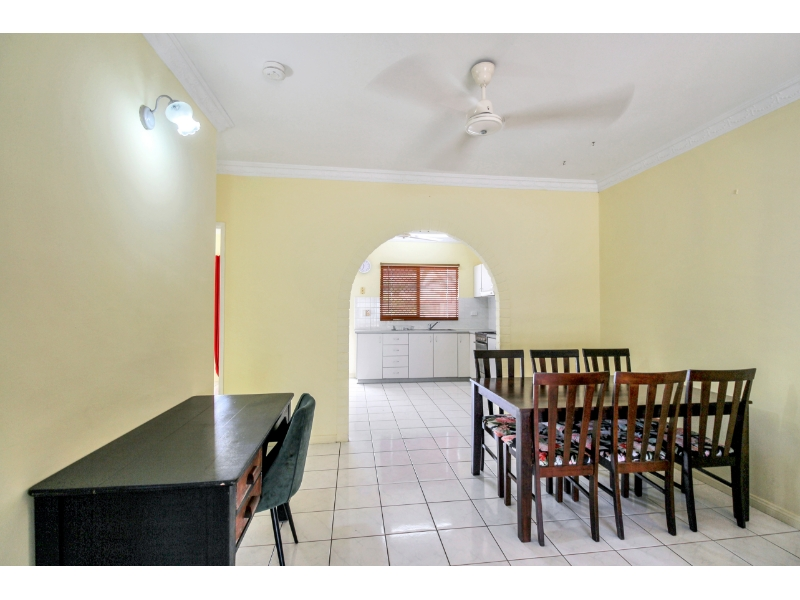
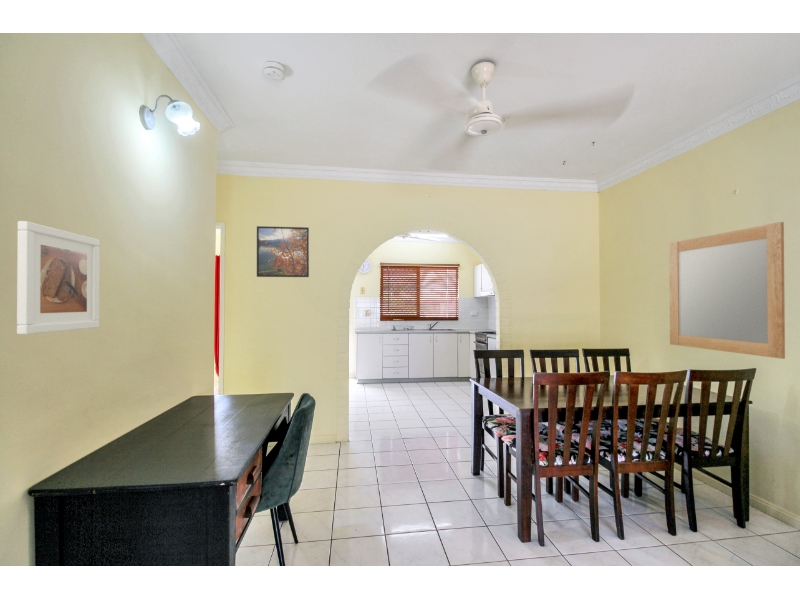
+ home mirror (718, 292)
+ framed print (283, 251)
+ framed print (63, 280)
